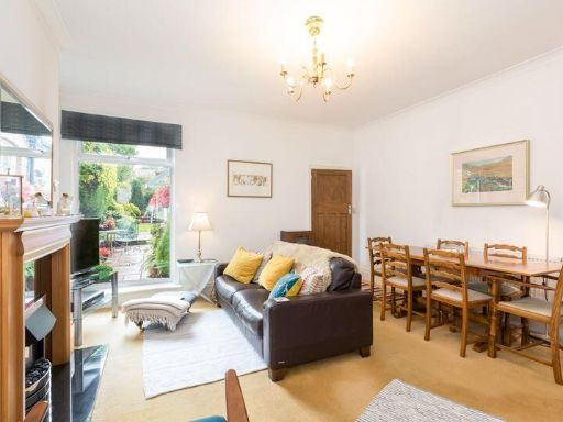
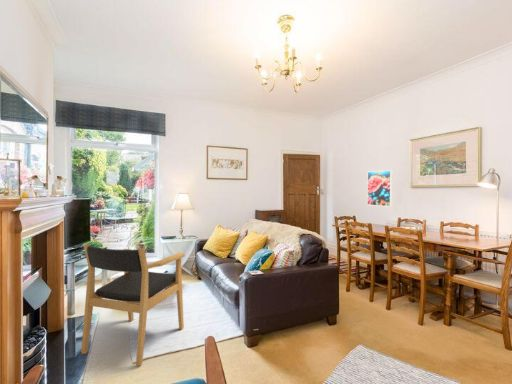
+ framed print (379, 188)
+ armchair (135, 290)
